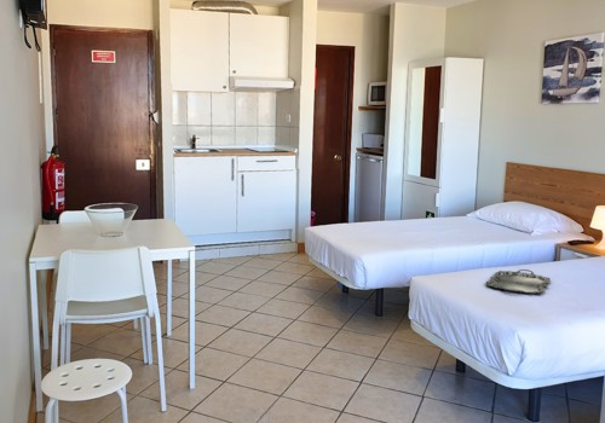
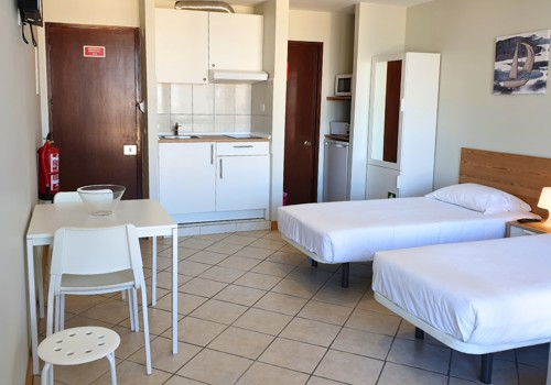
- serving tray (518, 280)
